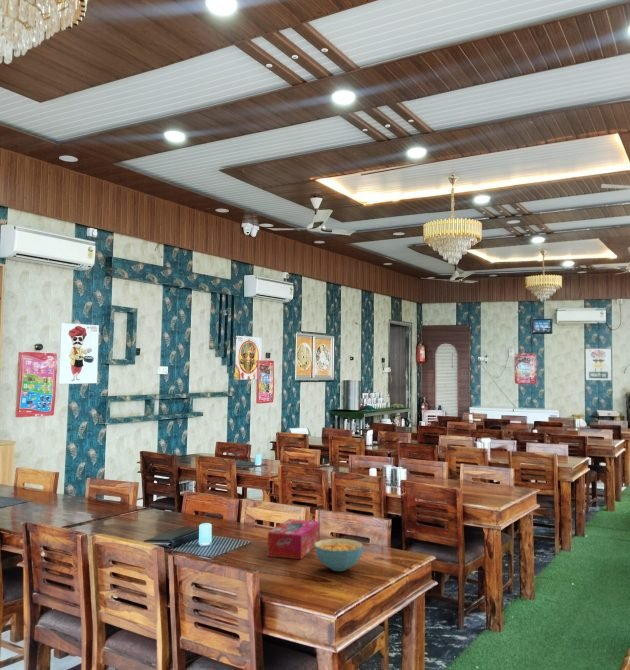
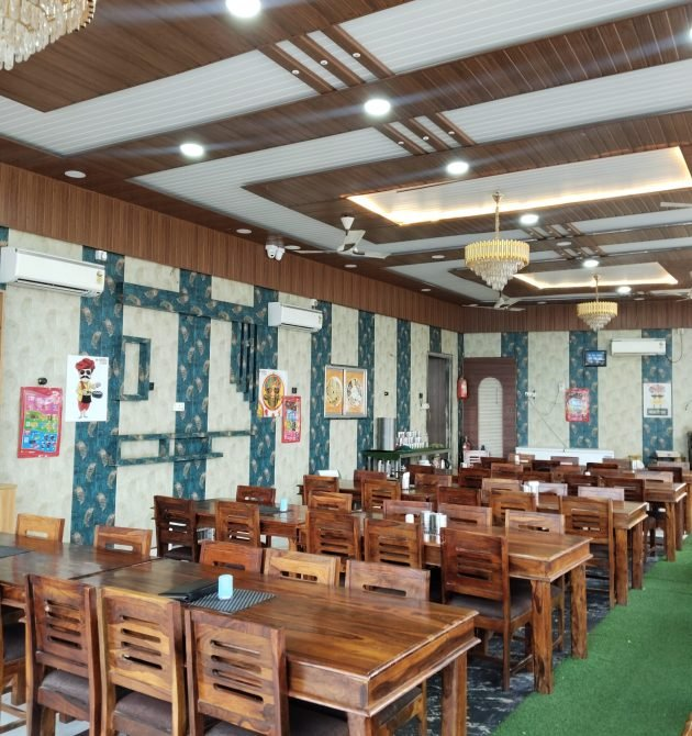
- cereal bowl (338, 556)
- tissue box (294, 538)
